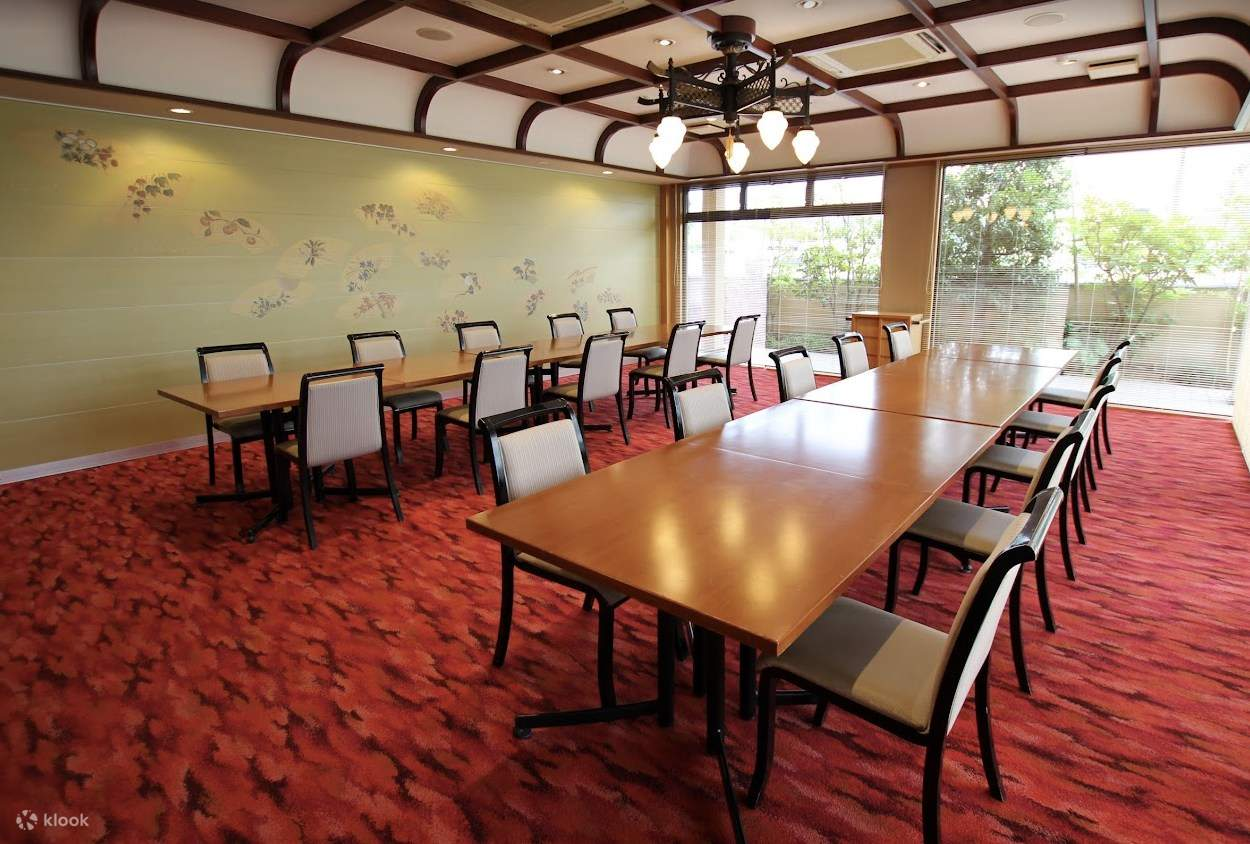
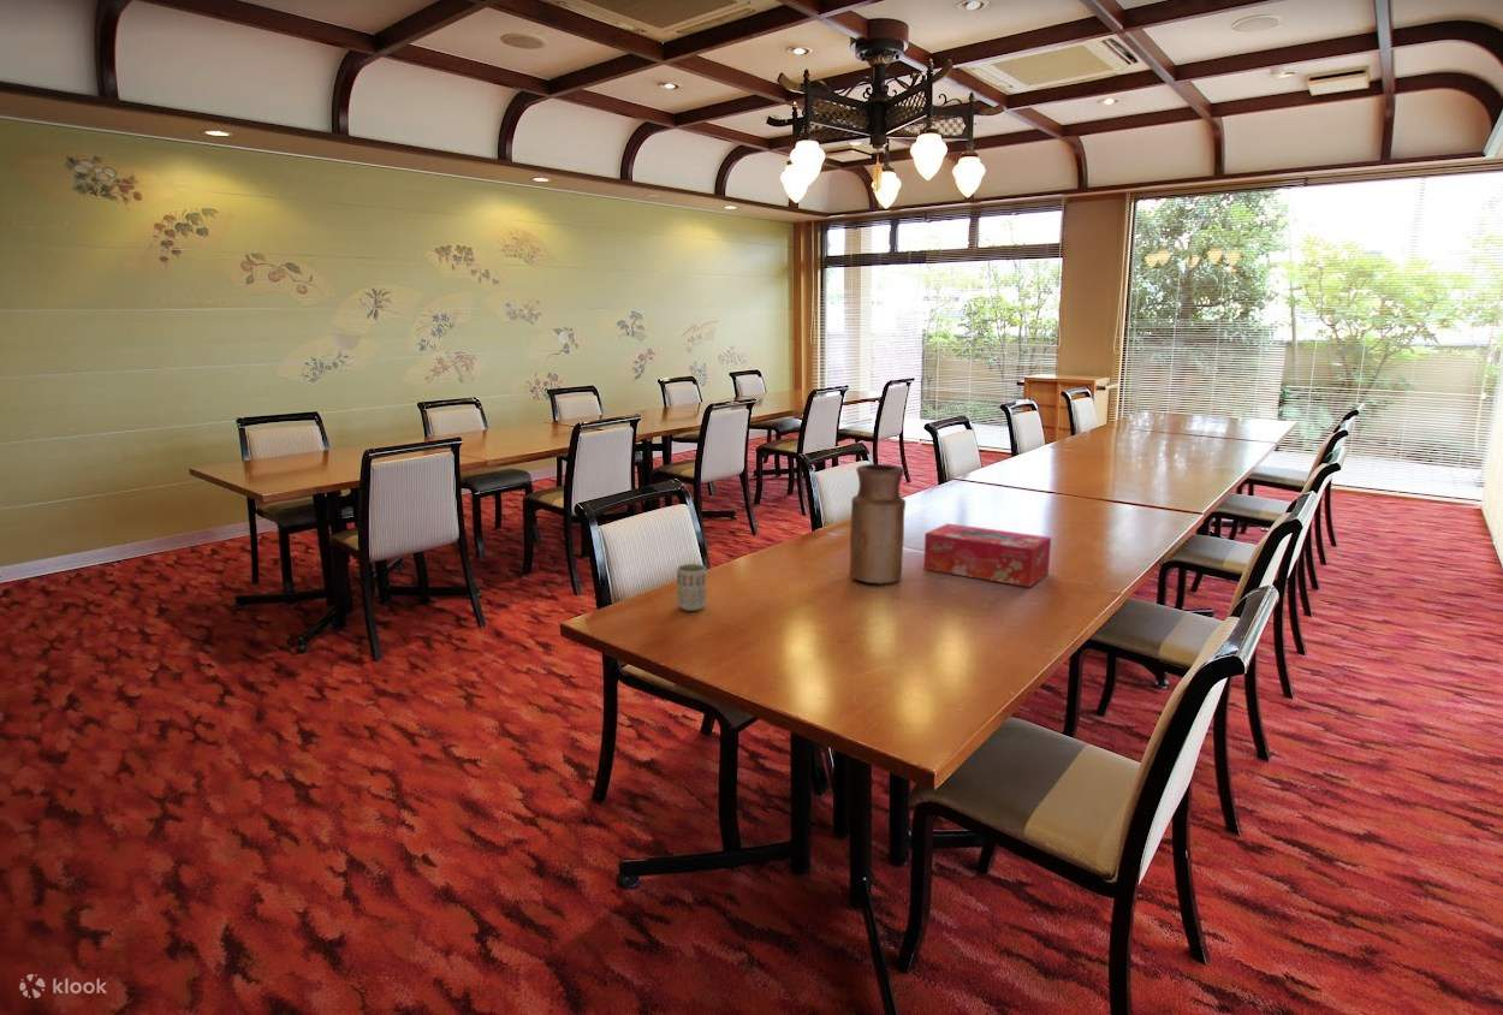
+ vase (877, 522)
+ cup (691, 587)
+ tissue box (986, 553)
